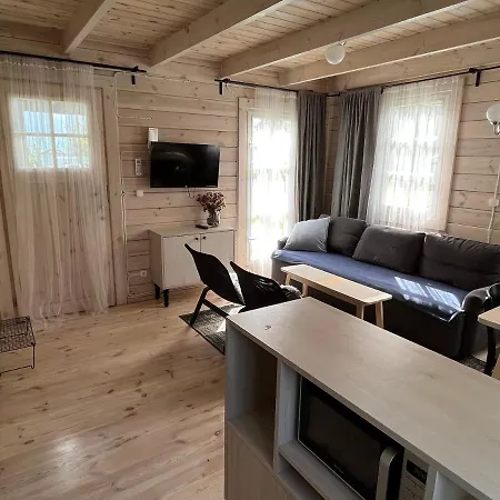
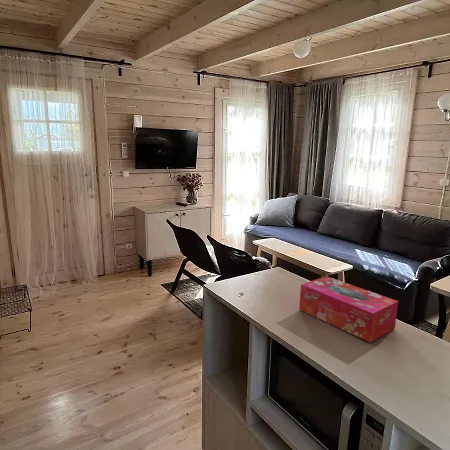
+ tissue box (345, 305)
